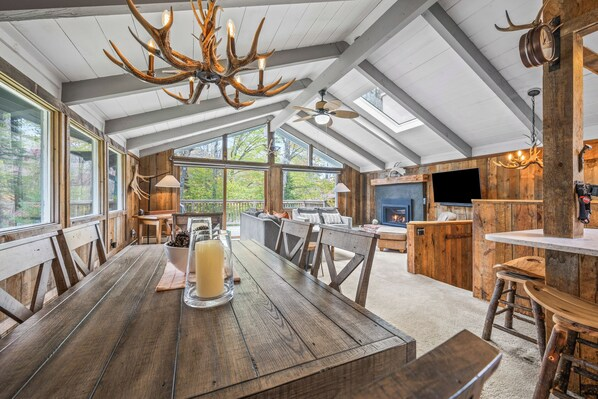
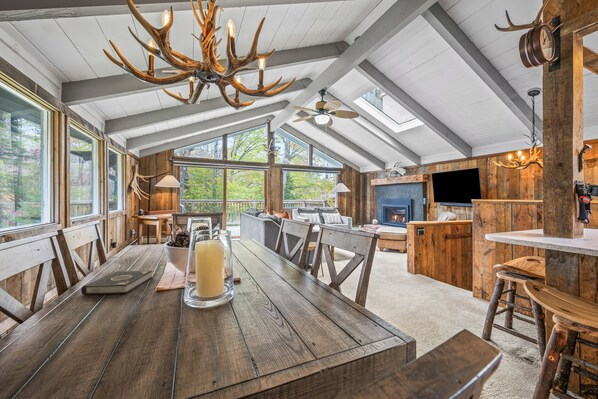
+ book (120, 281)
